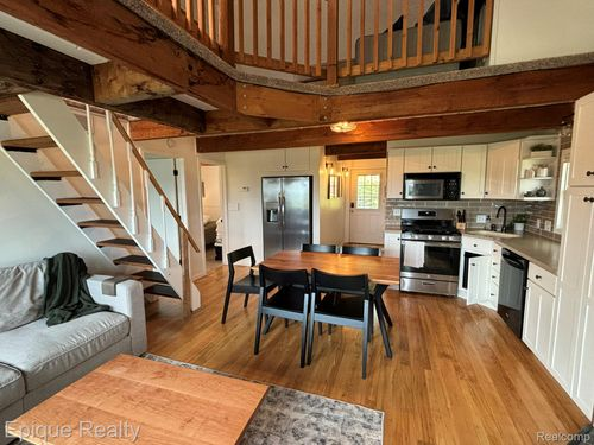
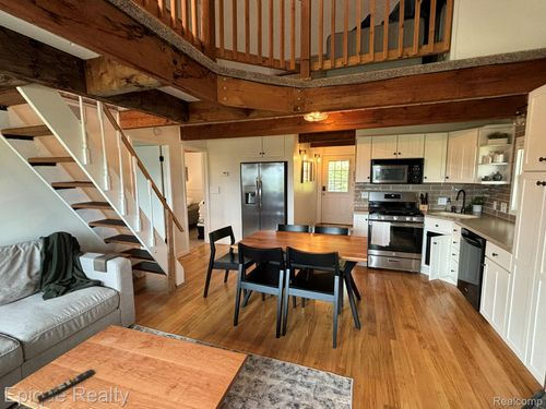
+ remote control (68, 384)
